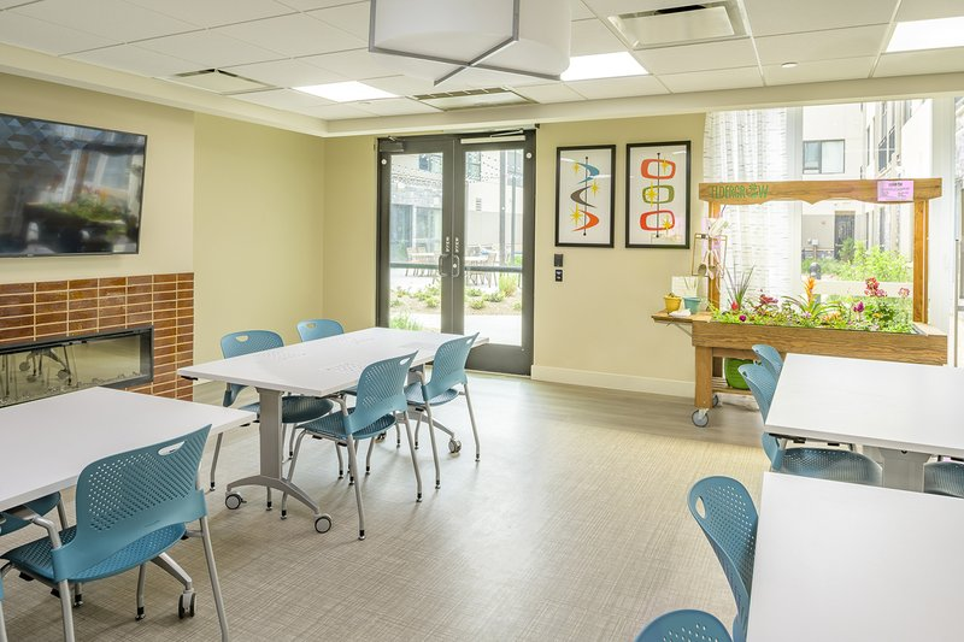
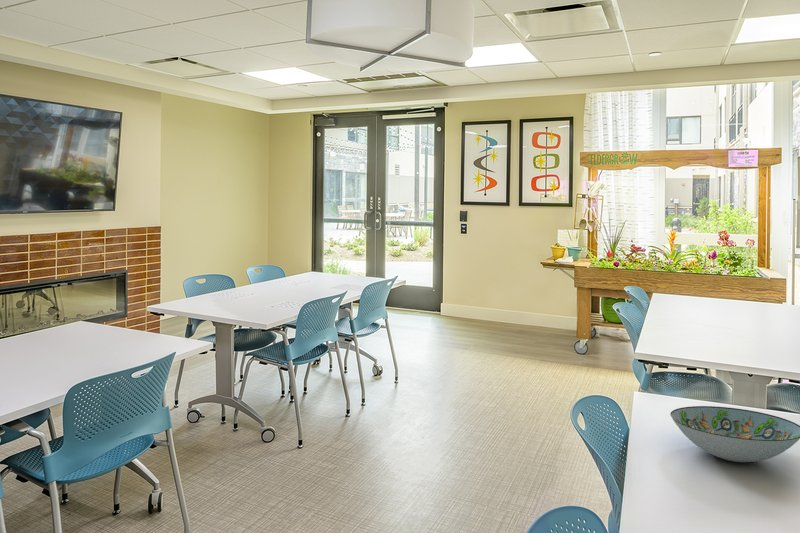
+ decorative bowl (733, 439)
